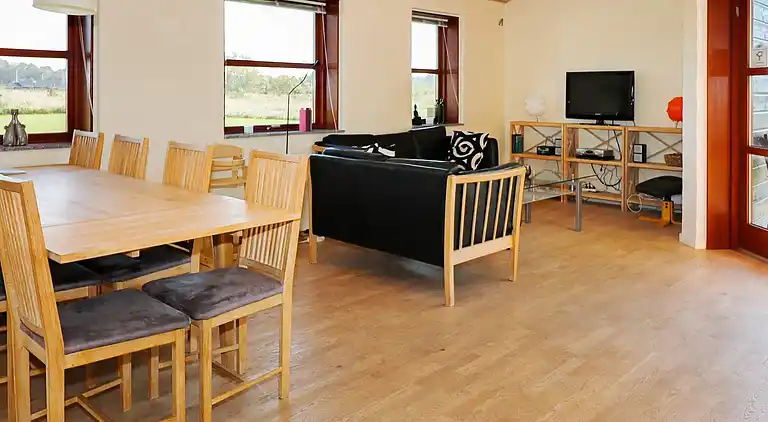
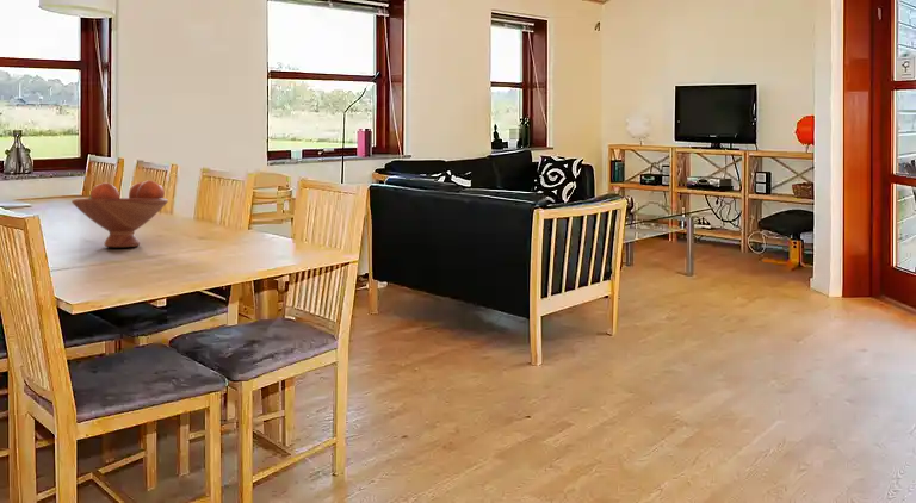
+ fruit bowl (120, 213)
